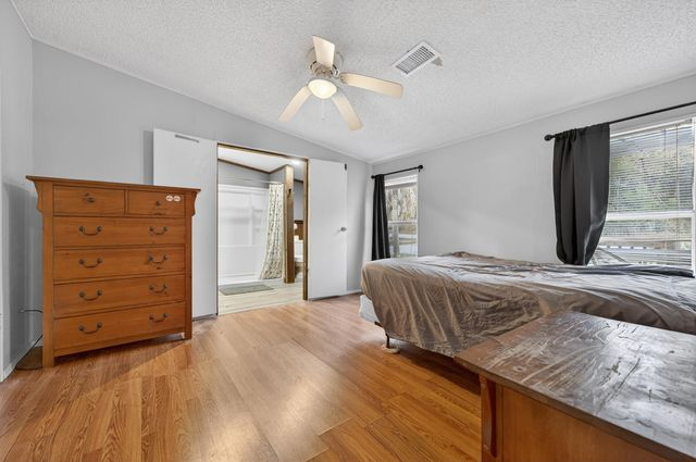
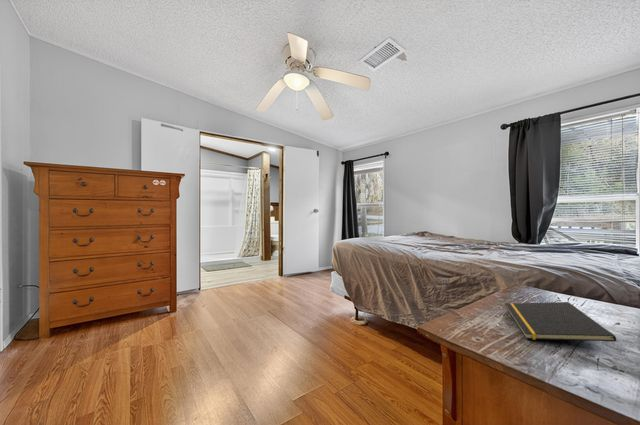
+ notepad (549, 318)
